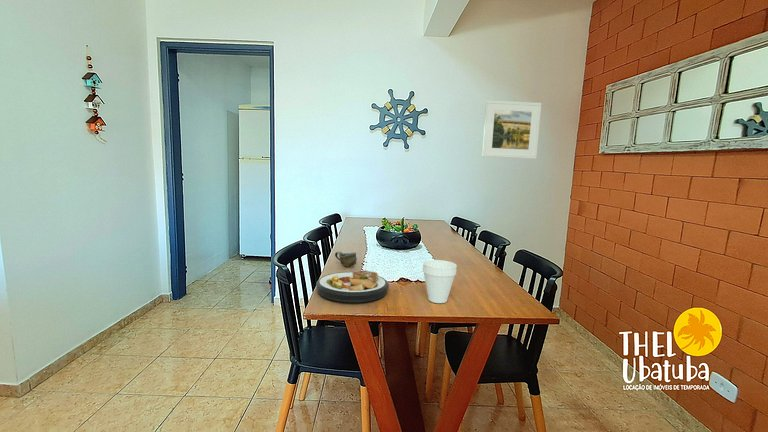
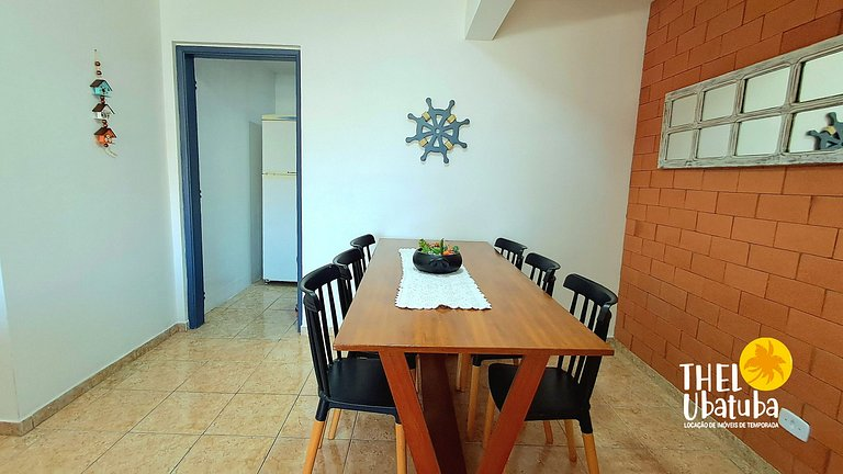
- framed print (511, 129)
- cup (346, 258)
- cup (438, 281)
- plate (352, 282)
